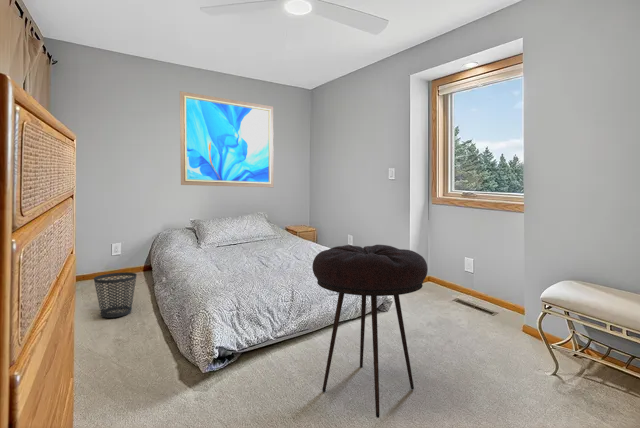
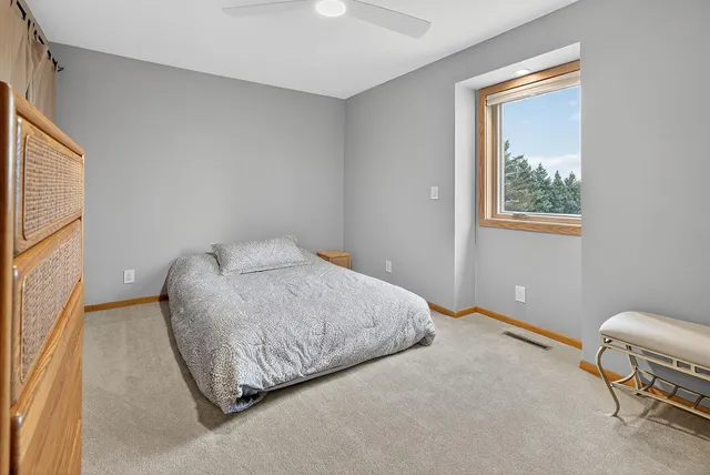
- wastebasket (116, 294)
- stool (372, 319)
- wall art (230, 142)
